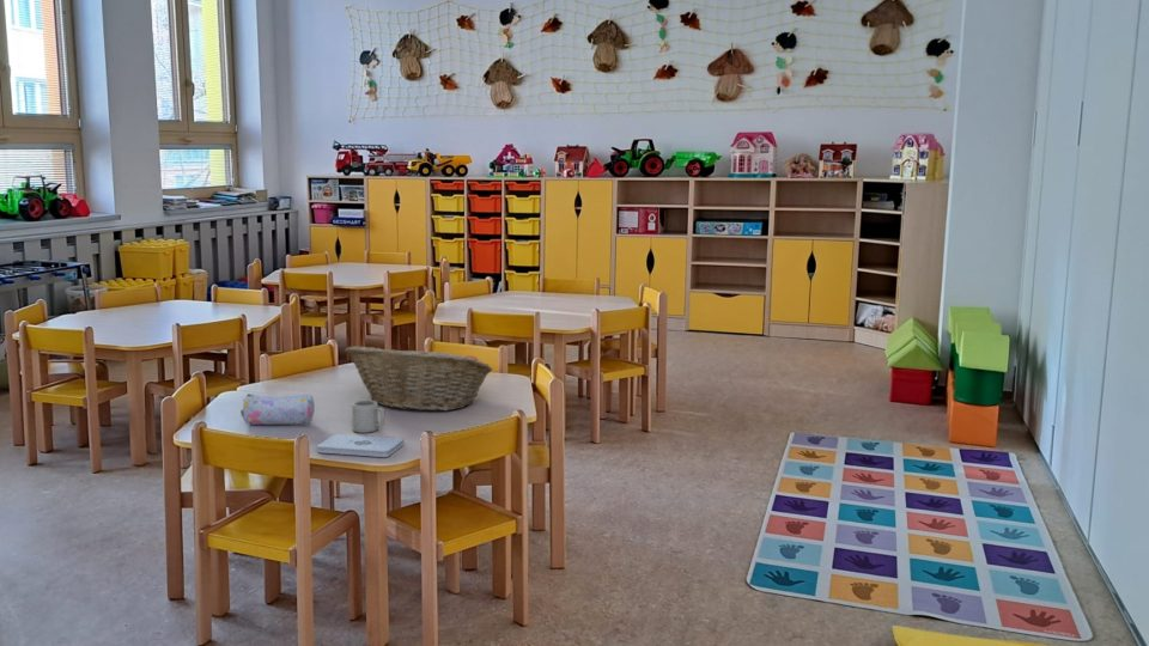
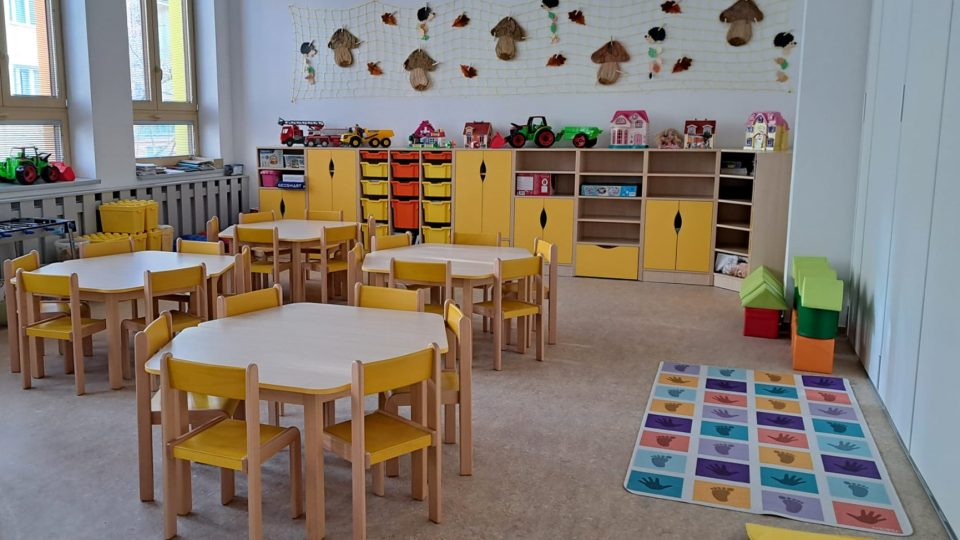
- cup (369, 416)
- fruit basket (419, 371)
- notepad (360, 445)
- pencil case (279, 408)
